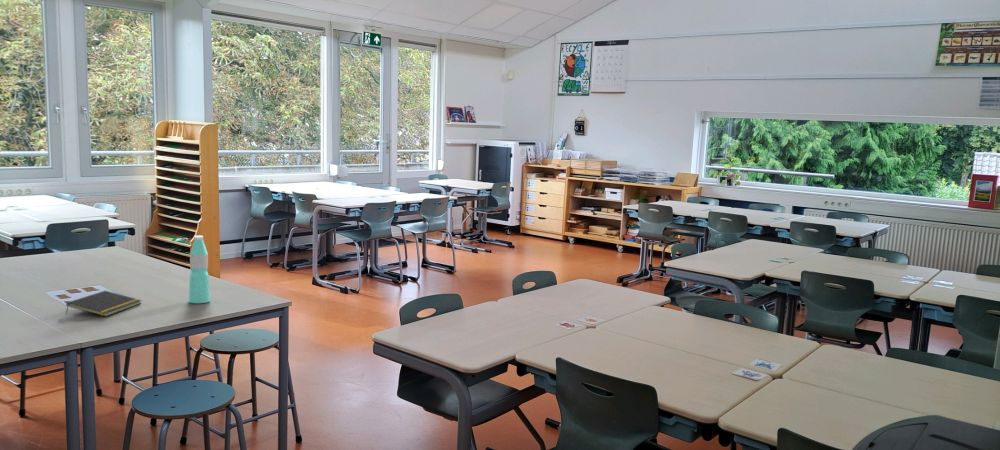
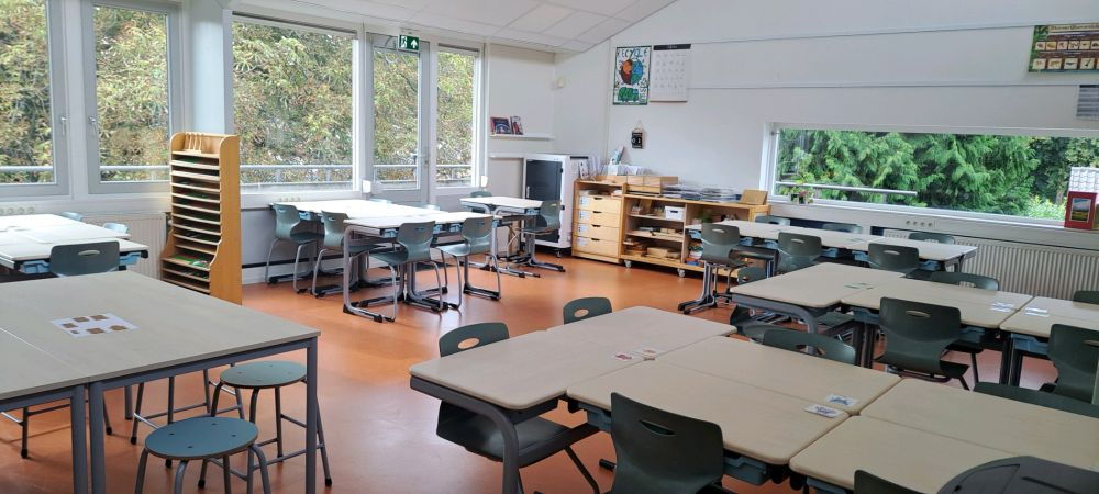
- water bottle (199, 268)
- notepad (105, 303)
